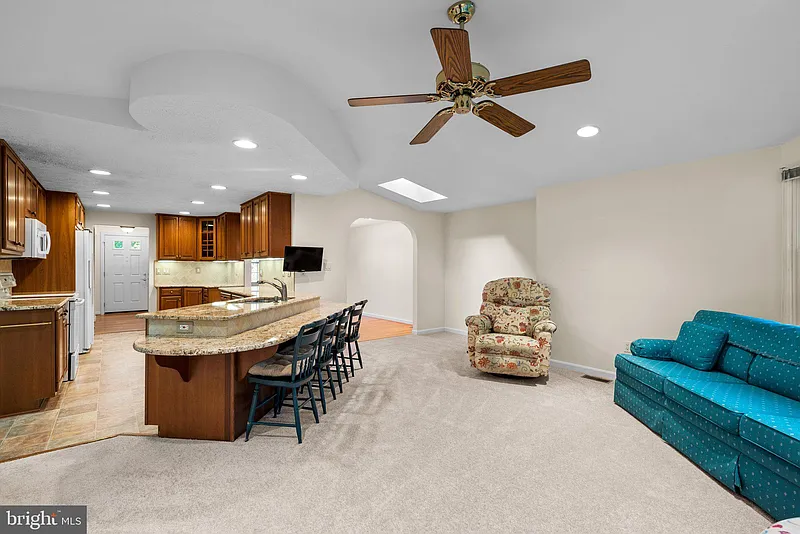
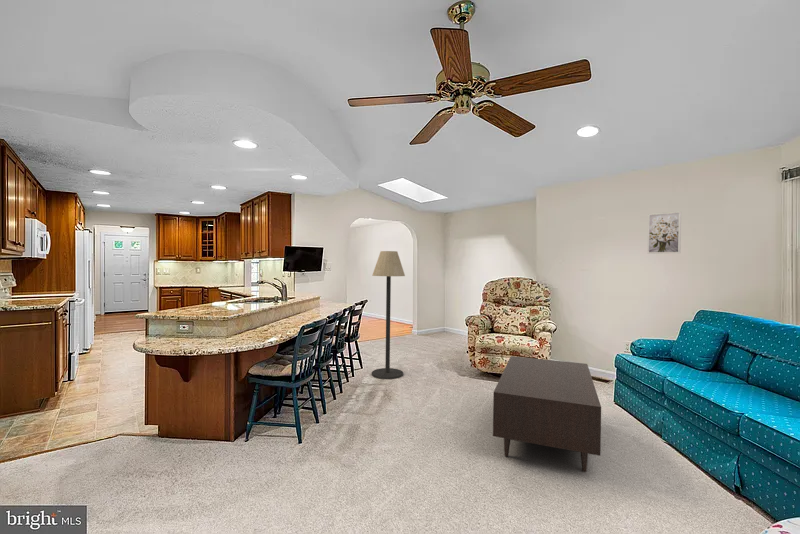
+ coffee table (545, 405)
+ floor lamp (388, 312)
+ wall art (663, 233)
